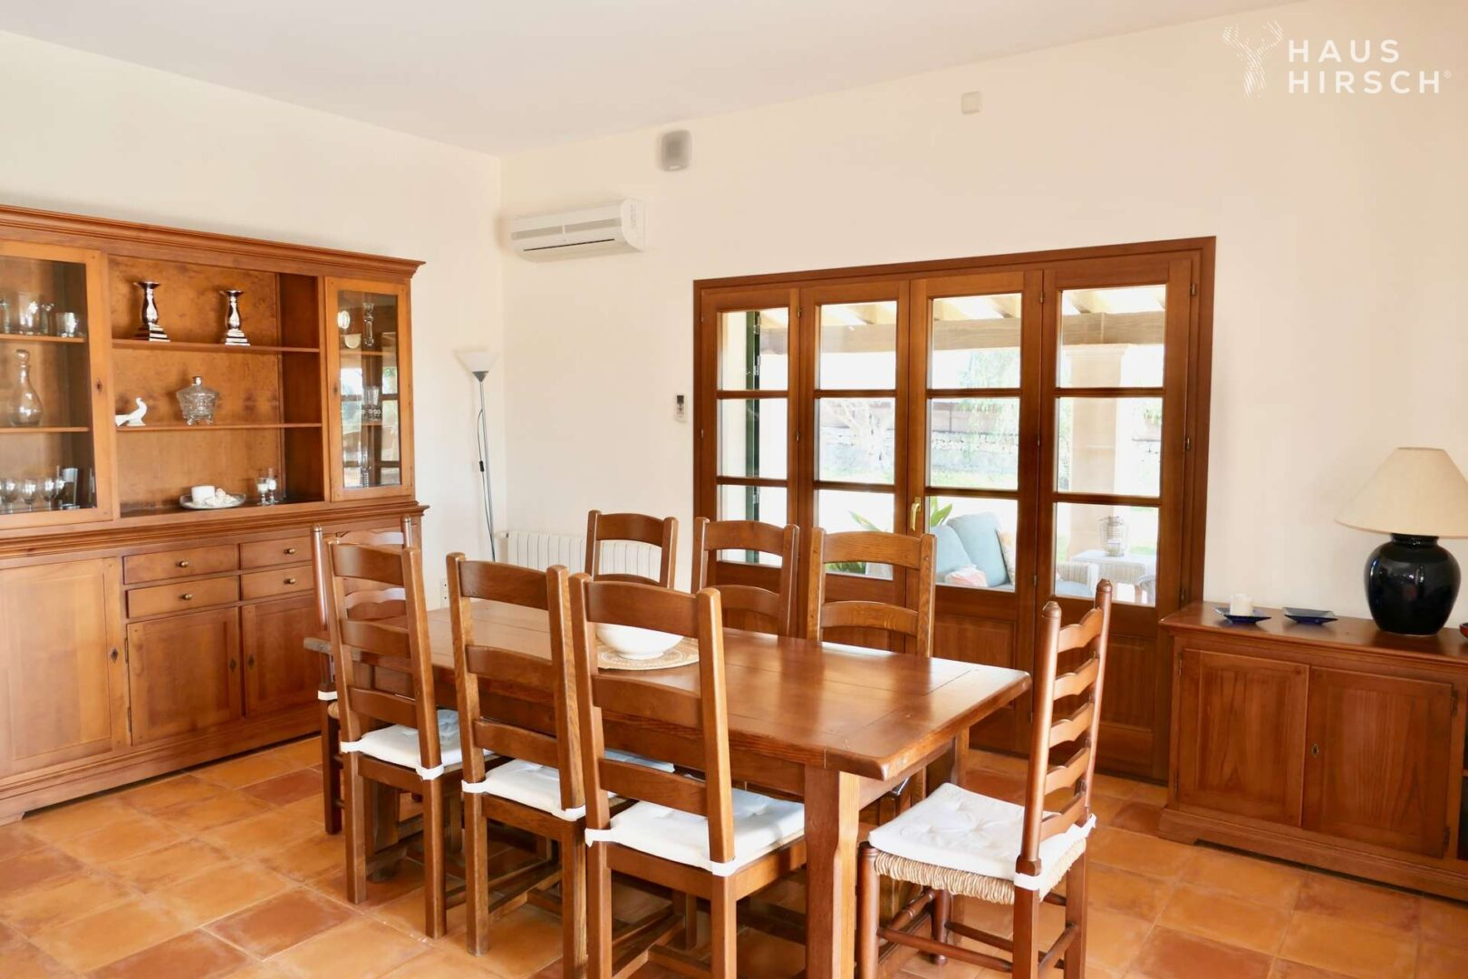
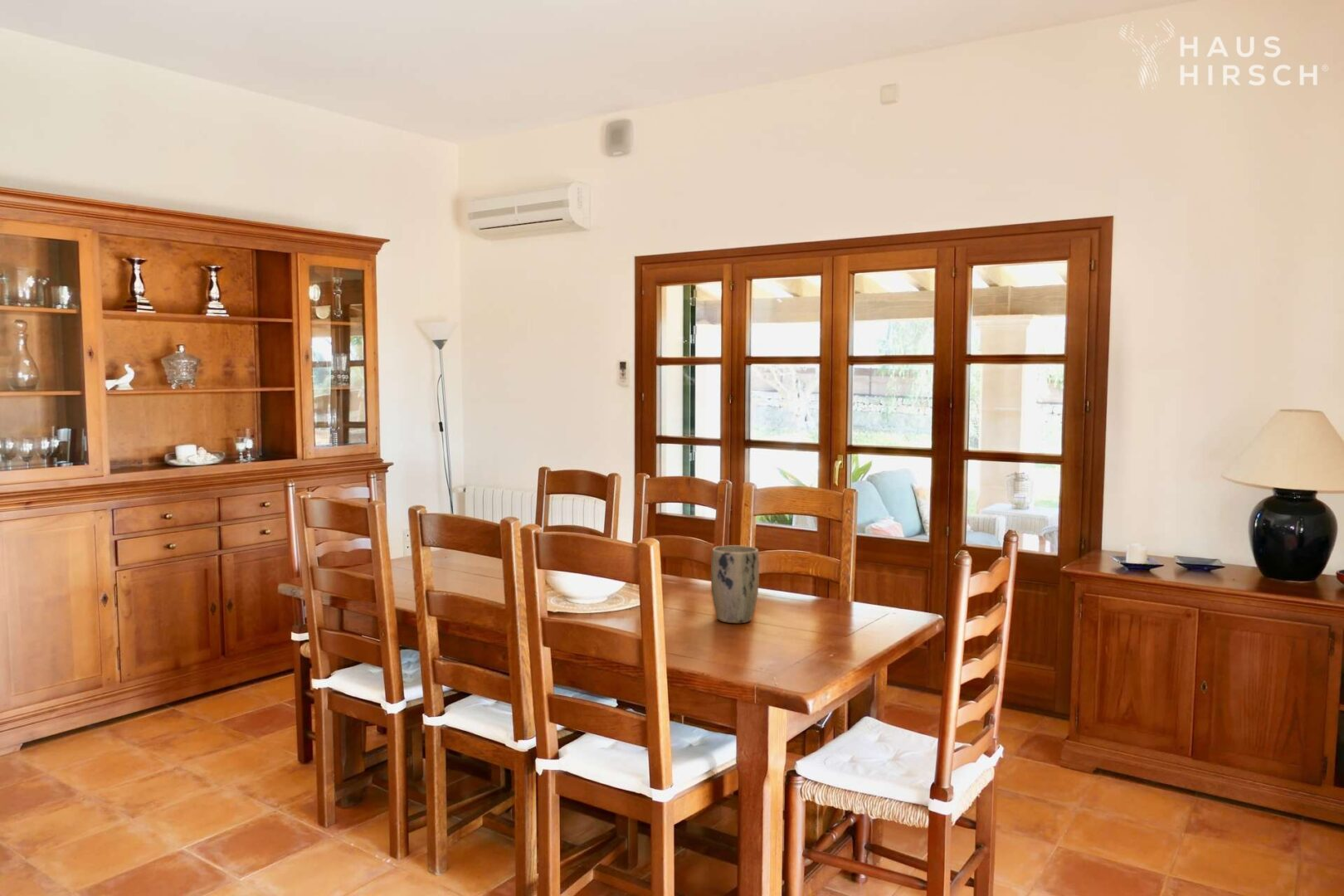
+ plant pot (734, 584)
